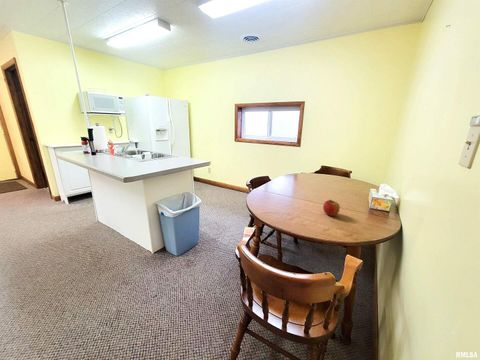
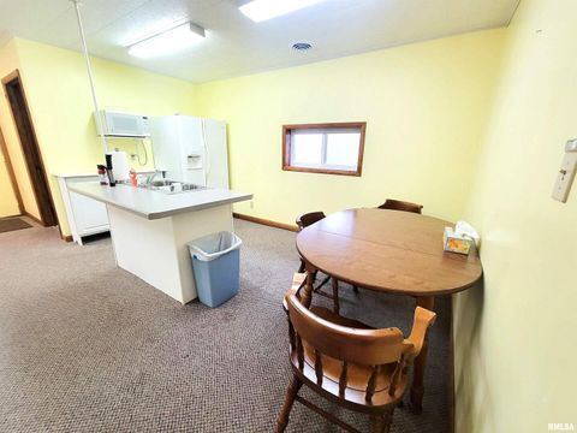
- apple (331, 207)
